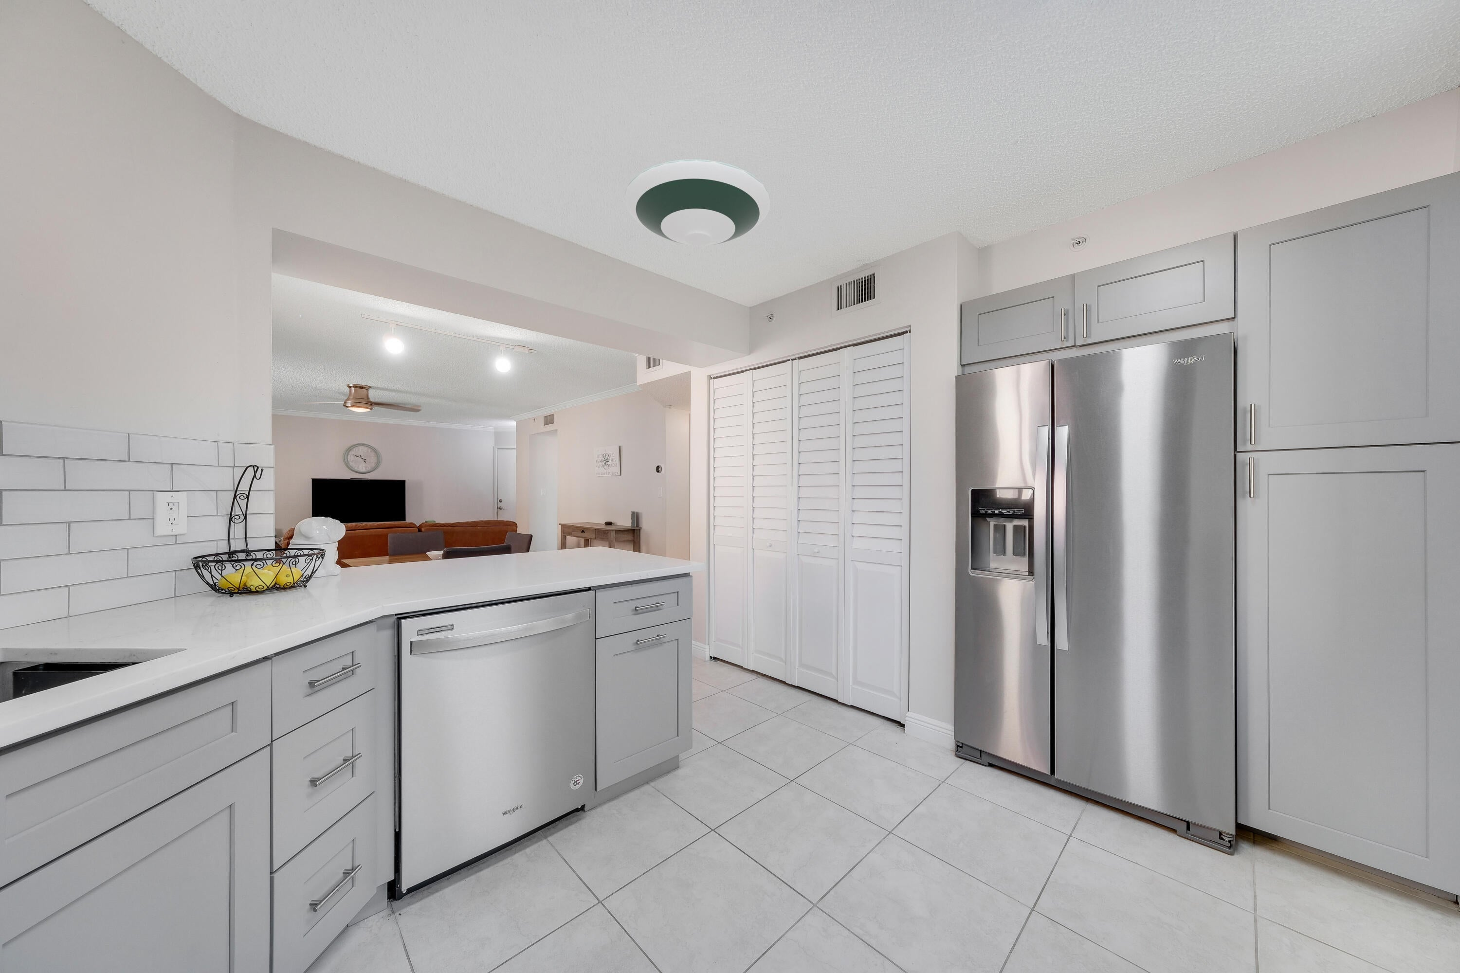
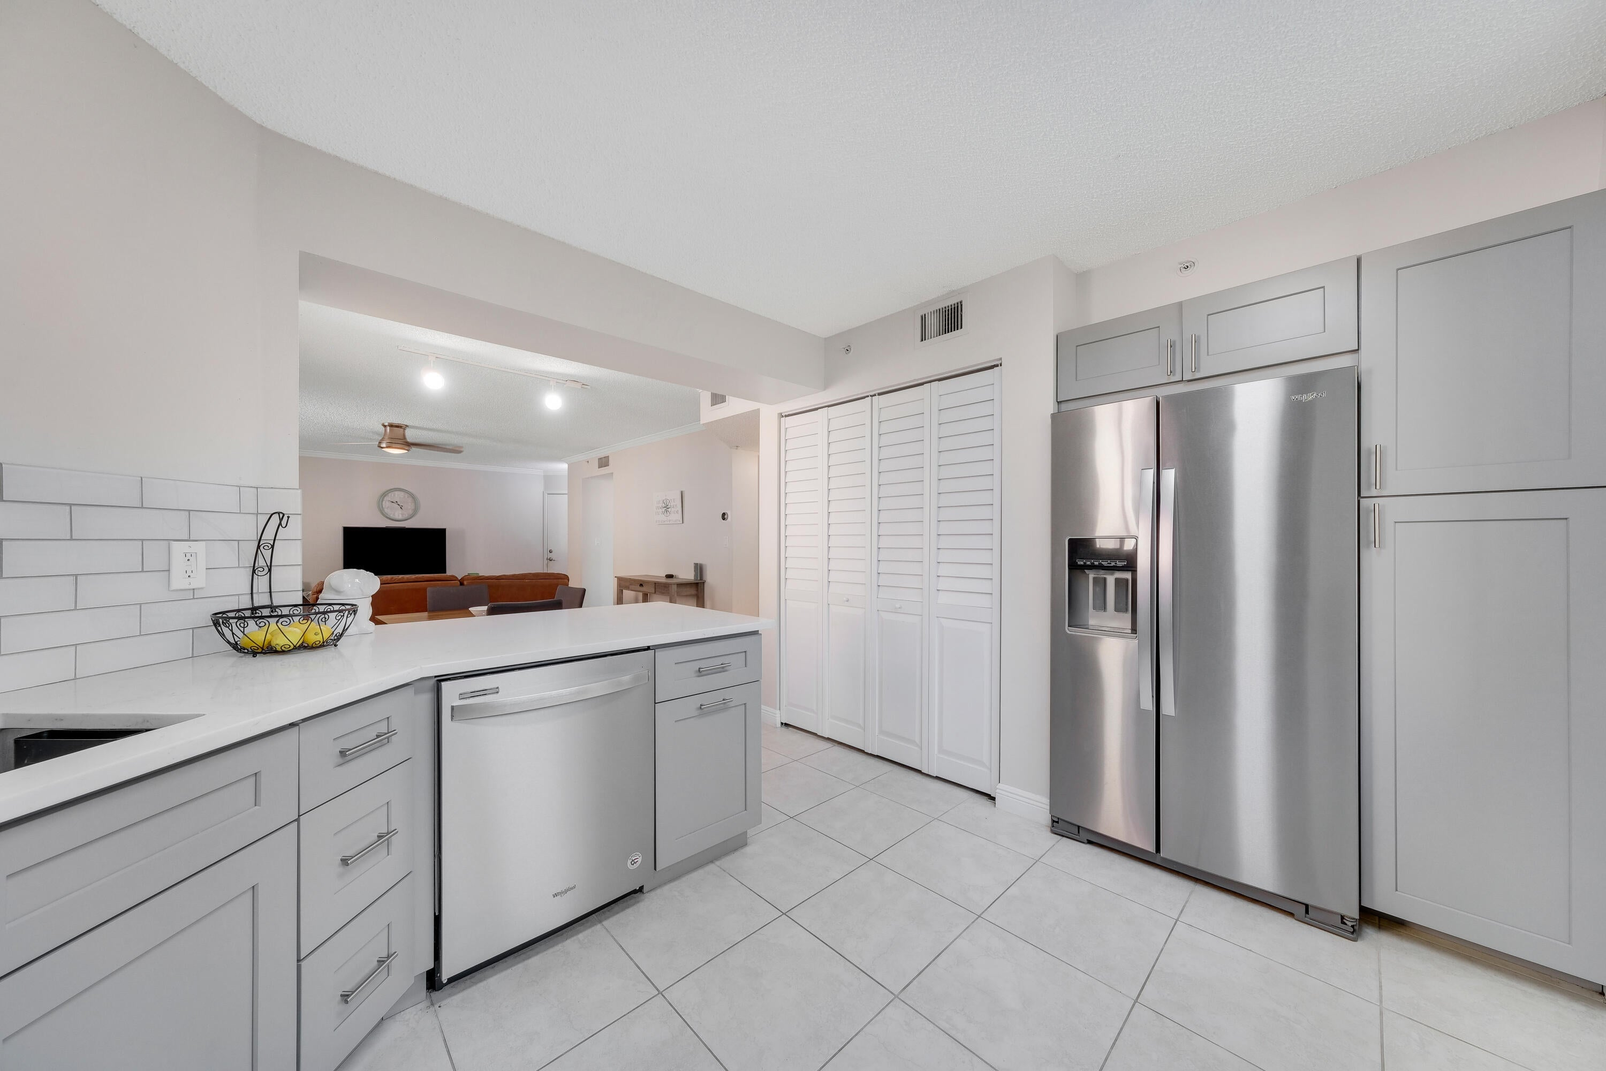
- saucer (697, 223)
